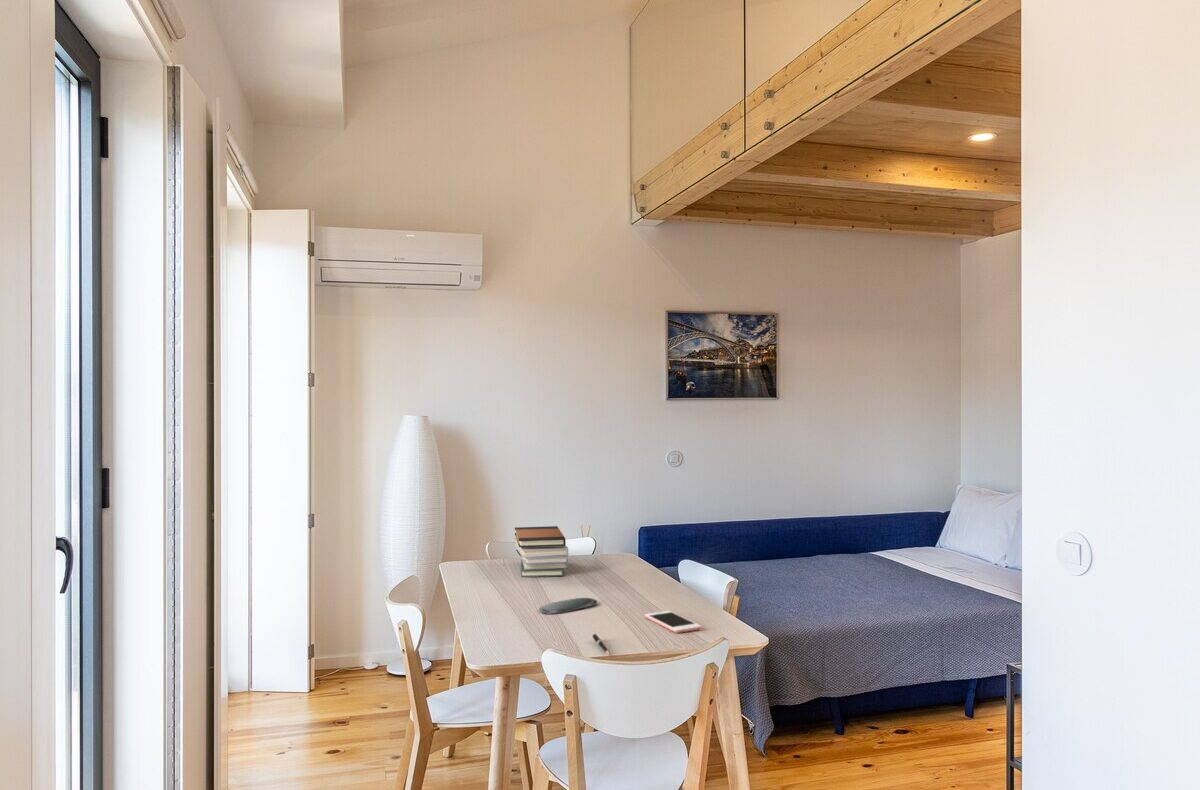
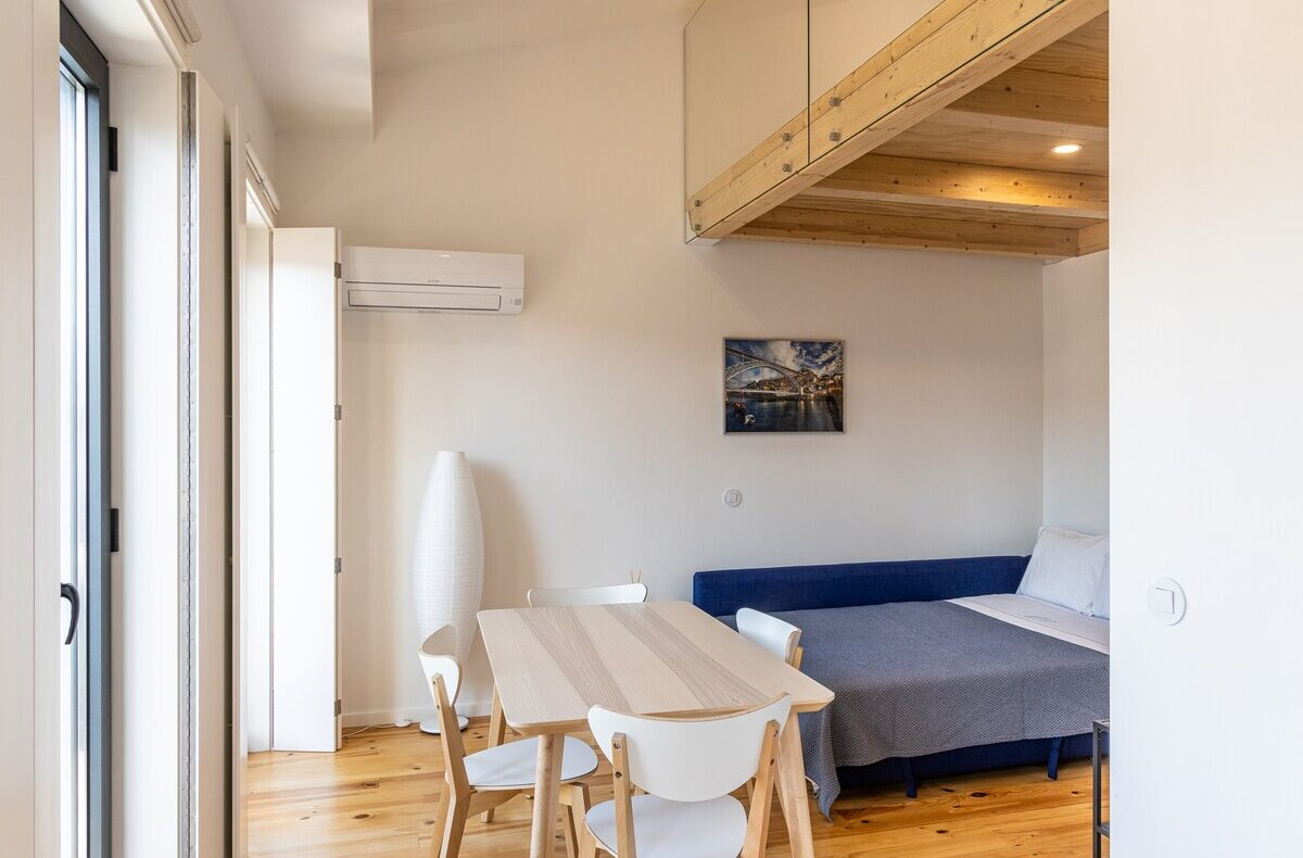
- pen (601, 644)
- book stack (540, 550)
- cell phone (672, 621)
- oval tray (568, 605)
